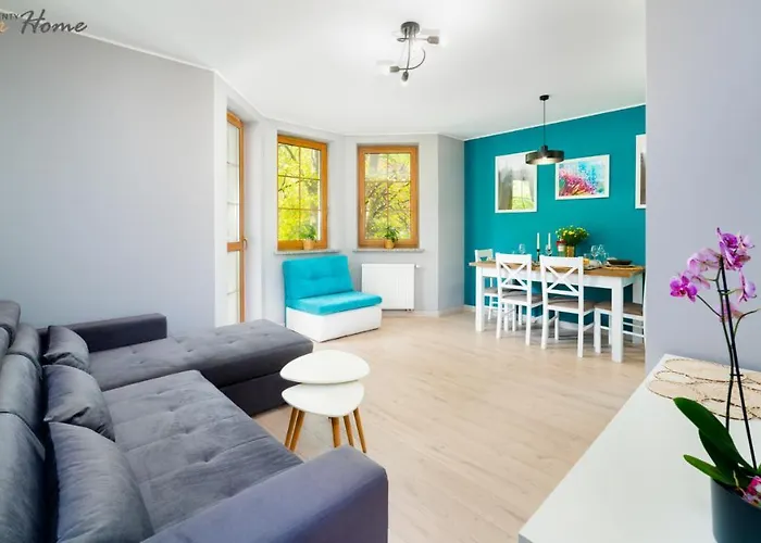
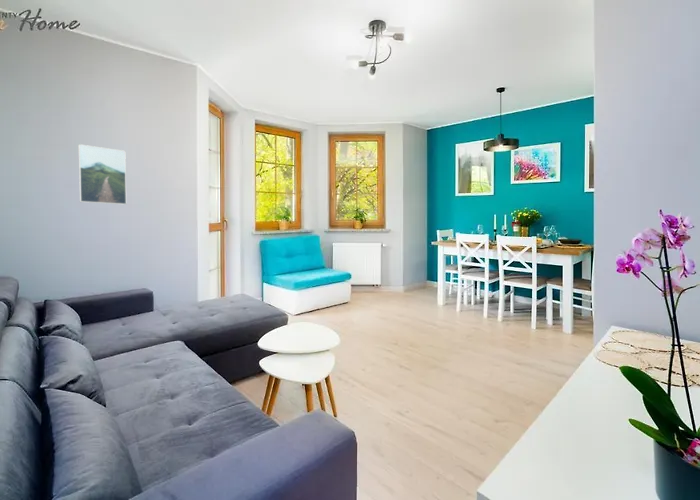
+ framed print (103, 175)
